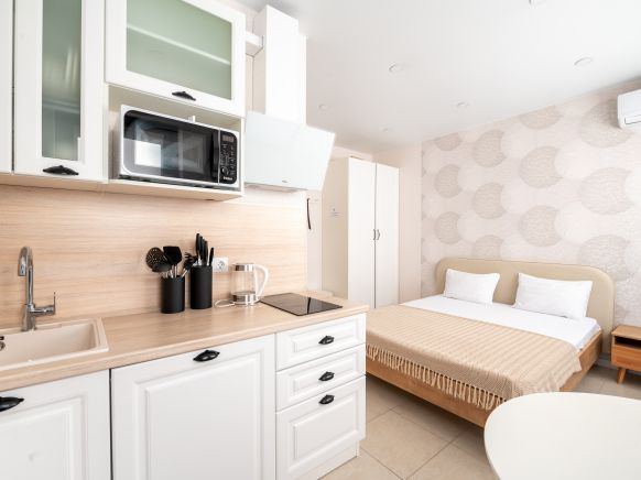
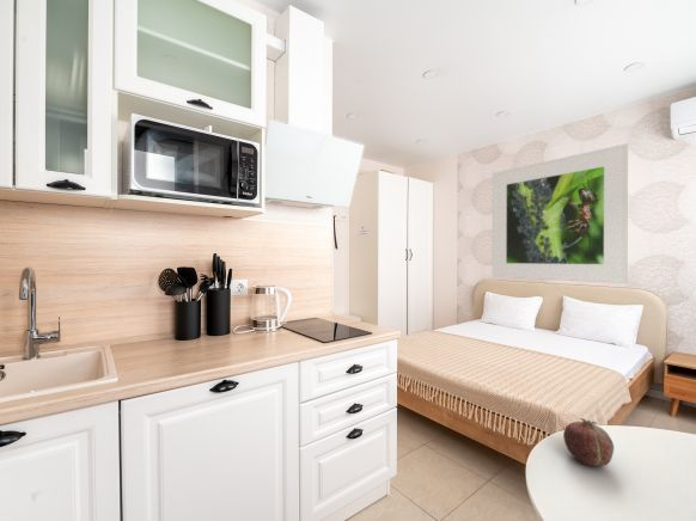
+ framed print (550, 220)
+ fruit (587, 440)
